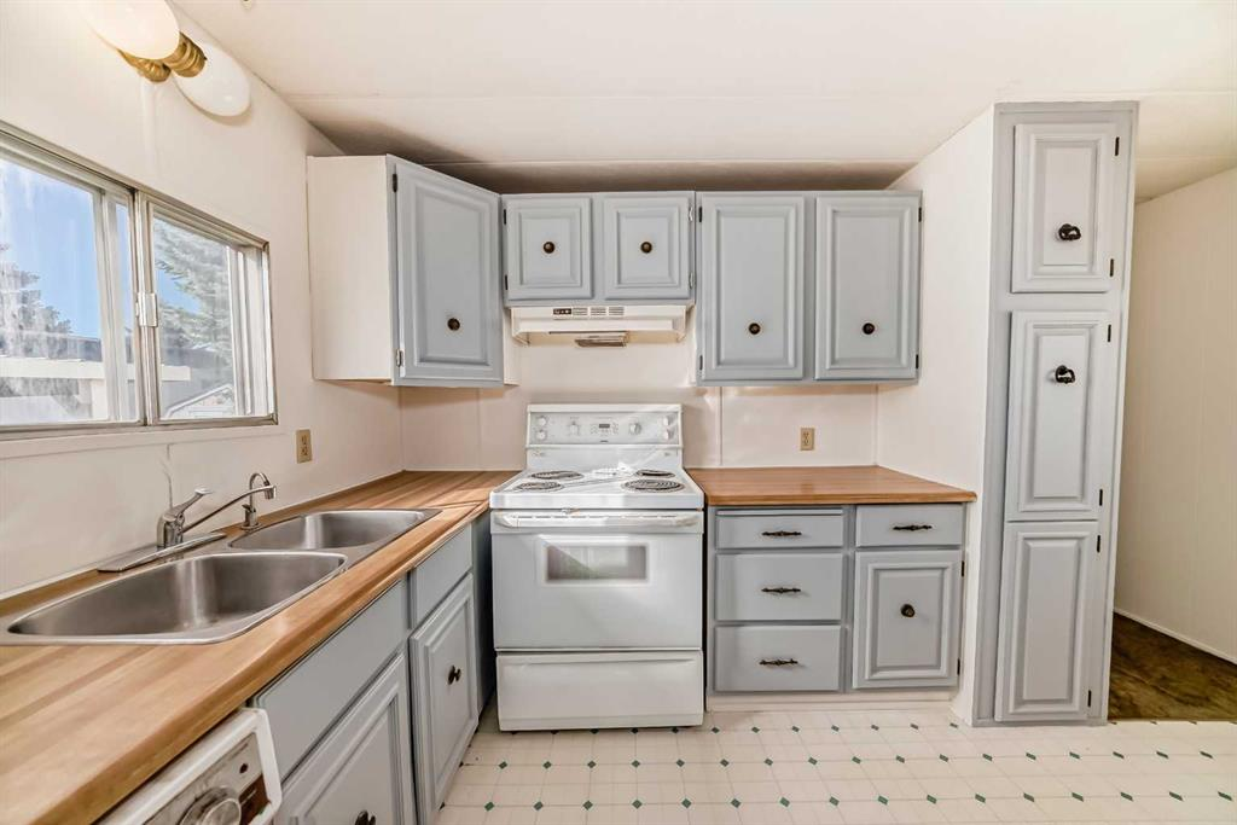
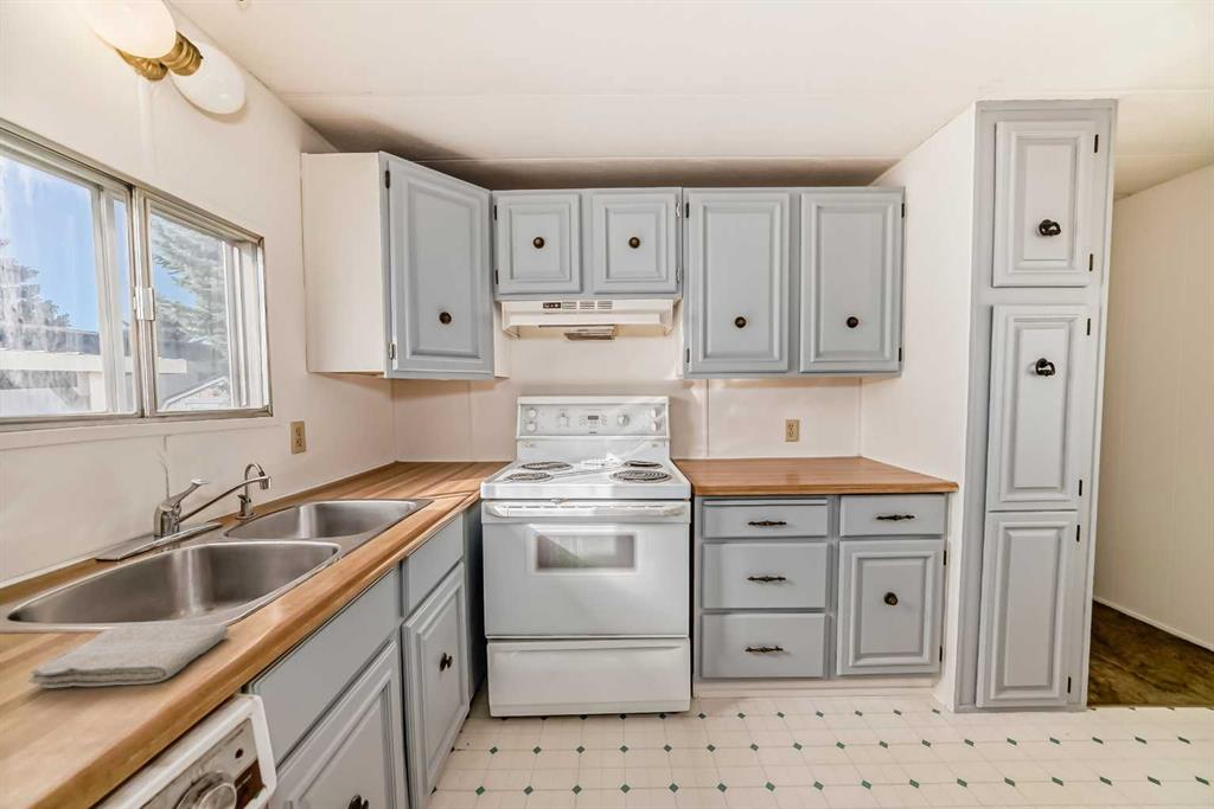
+ washcloth (135, 650)
